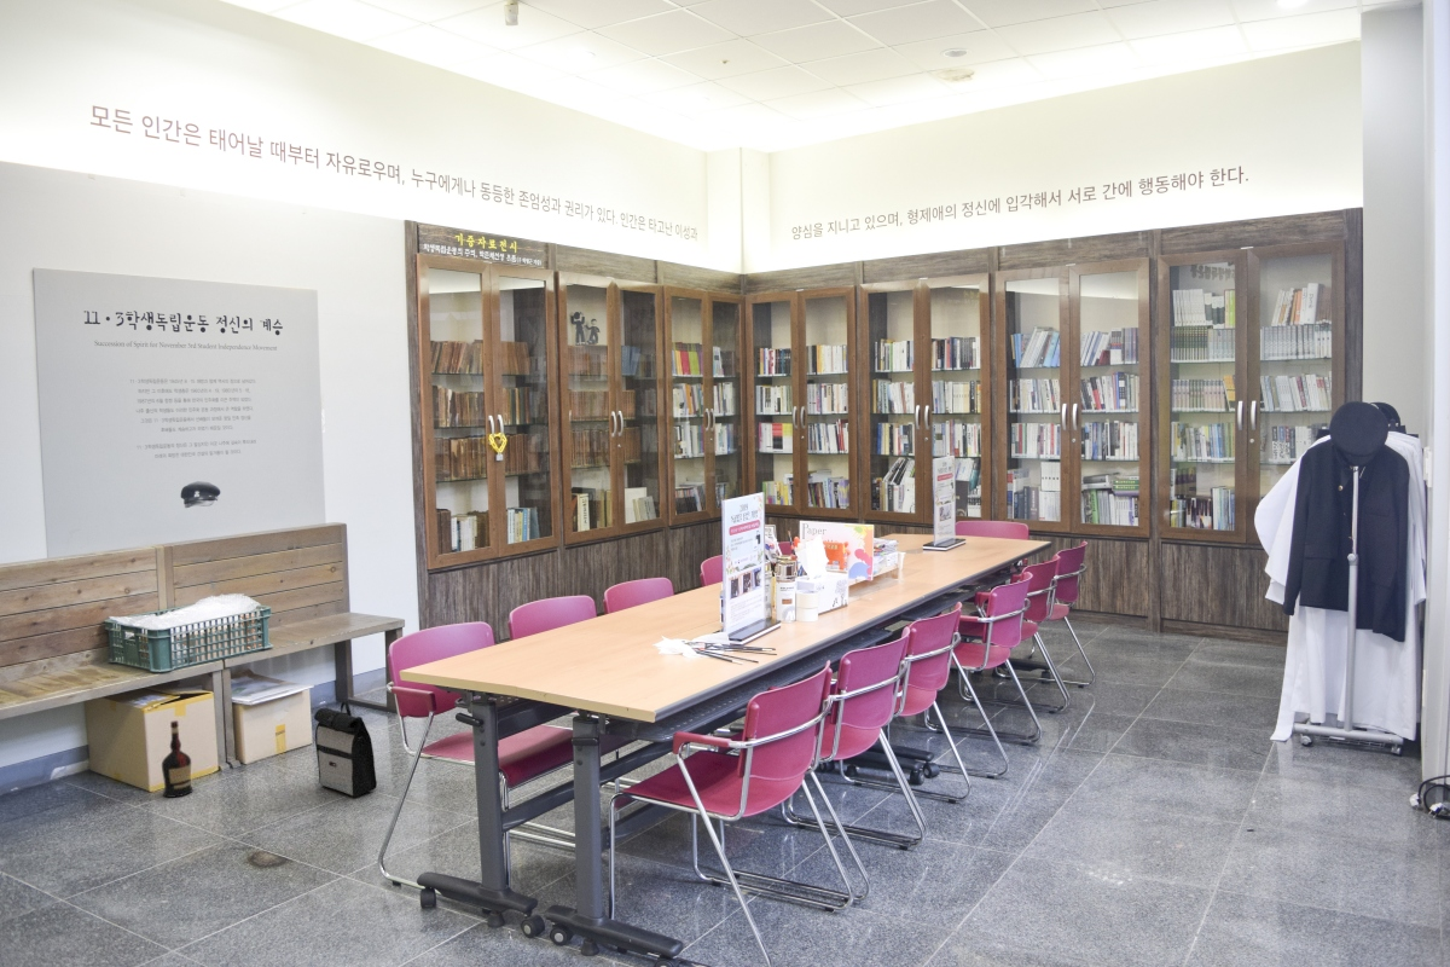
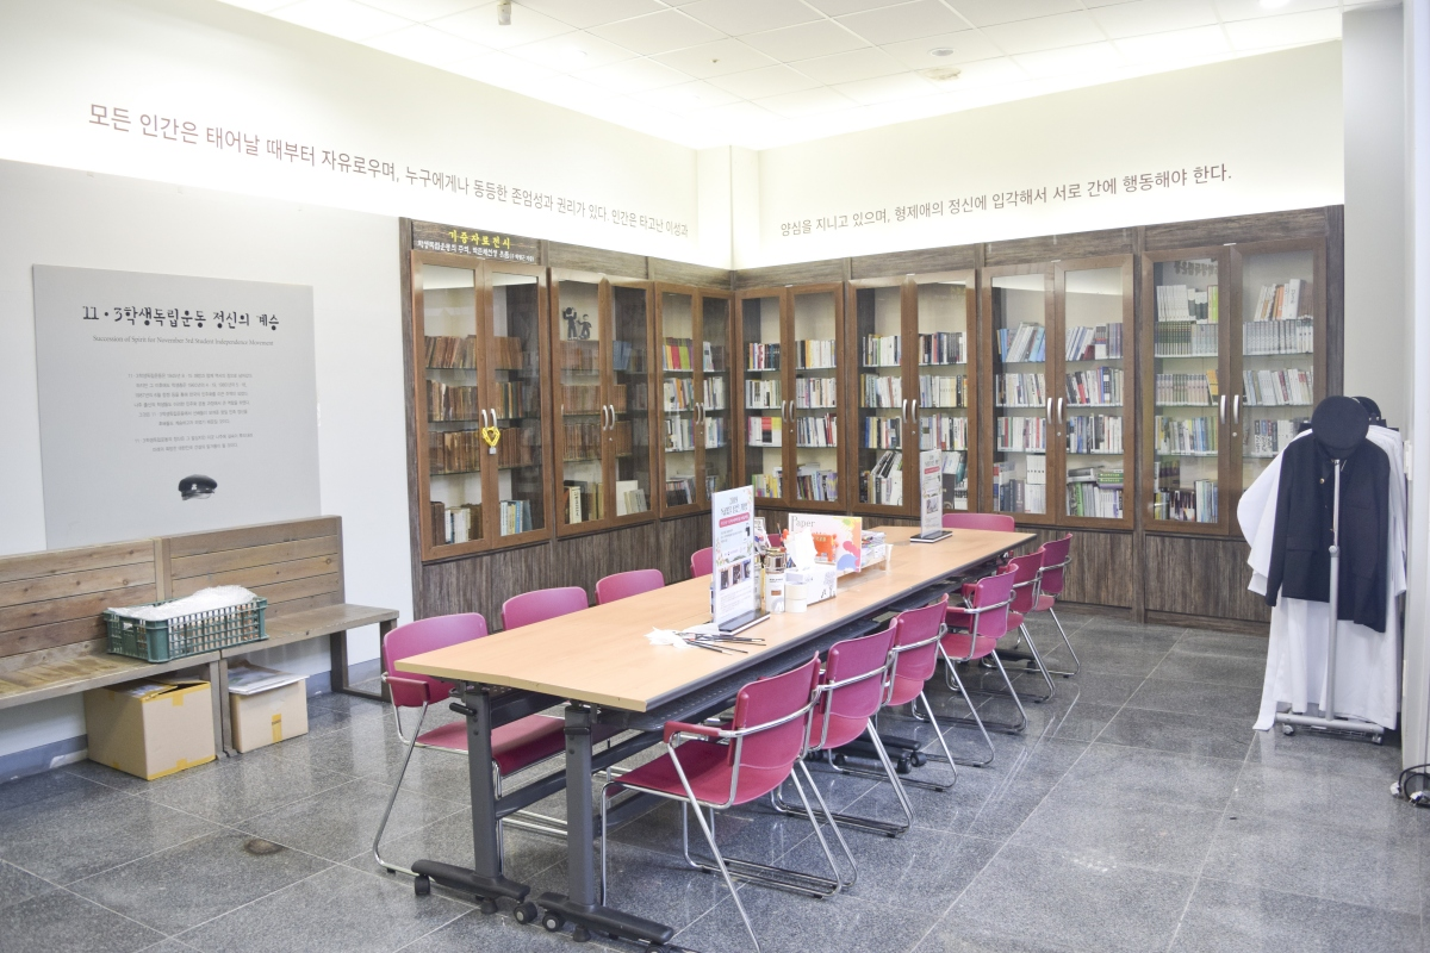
- liquor (175, 757)
- backpack (343, 746)
